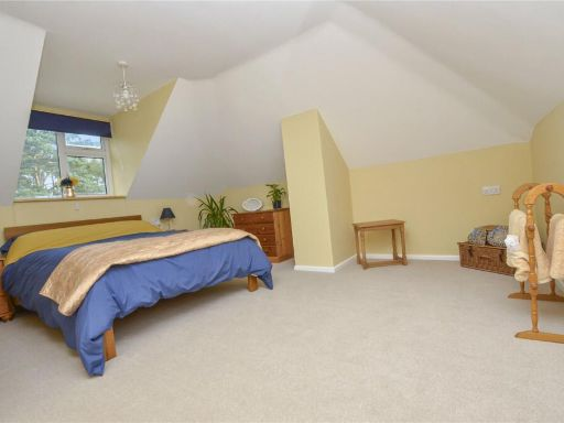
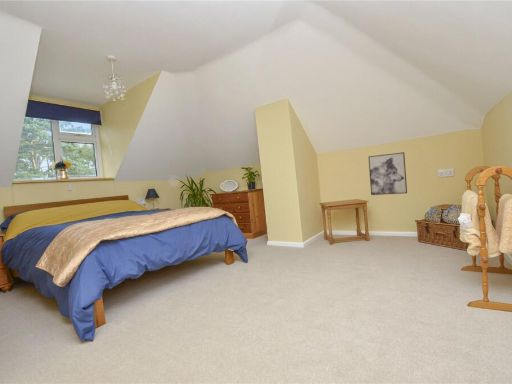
+ wall art (387, 174)
